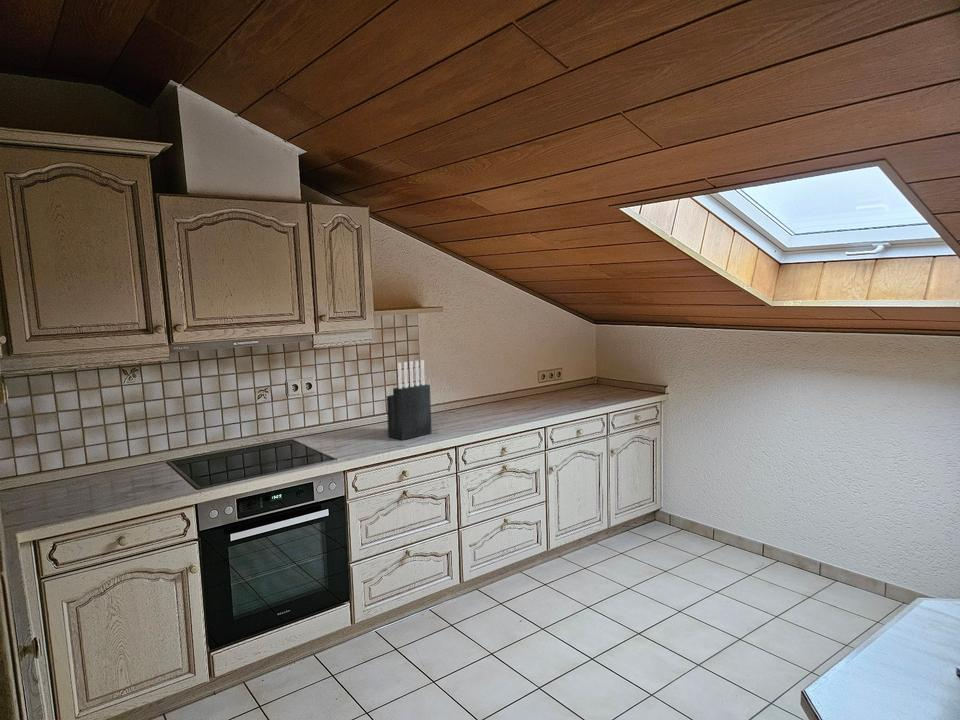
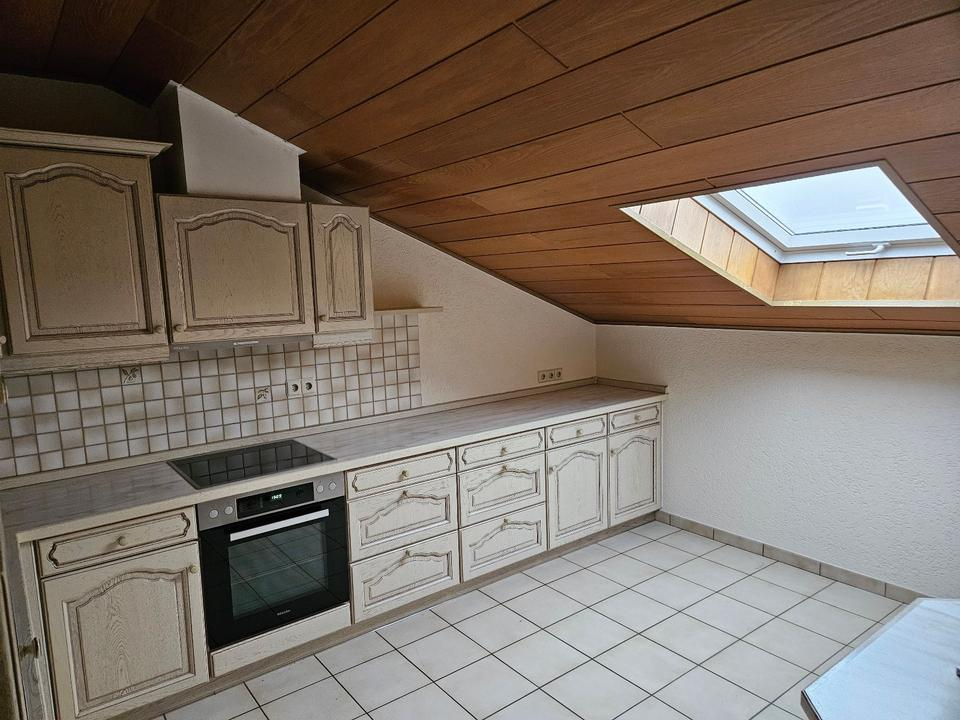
- knife block (407, 398)
